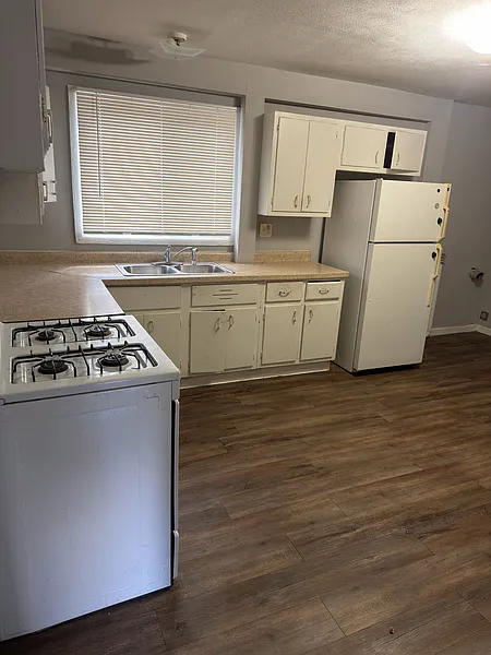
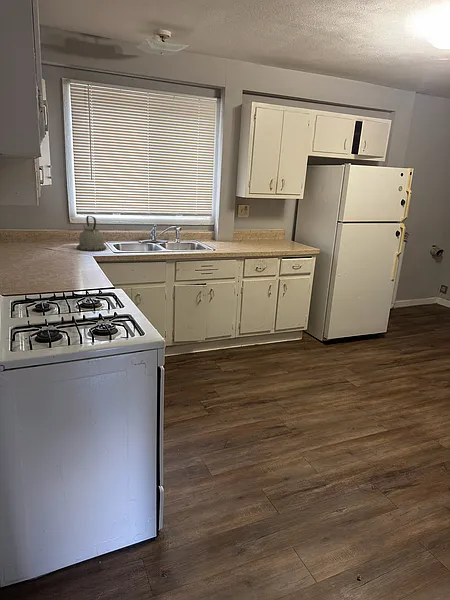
+ kettle (90, 232)
